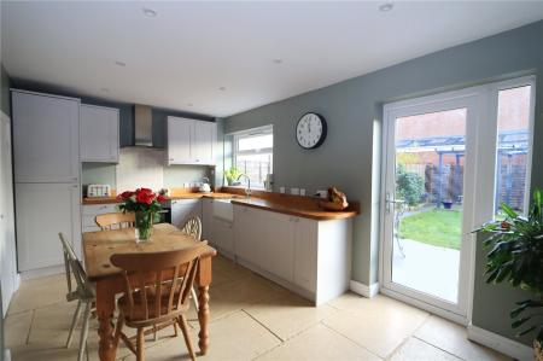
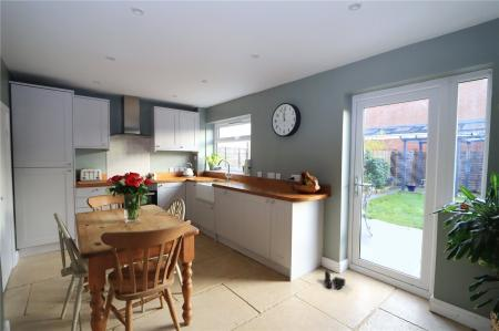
+ boots (335, 279)
